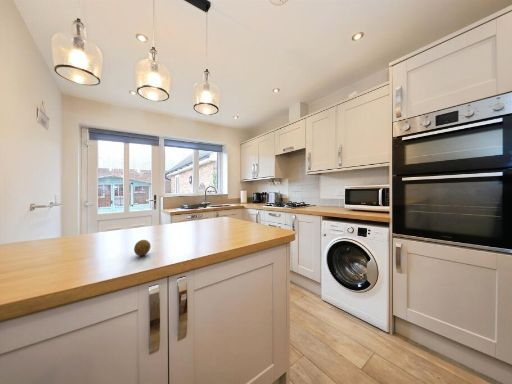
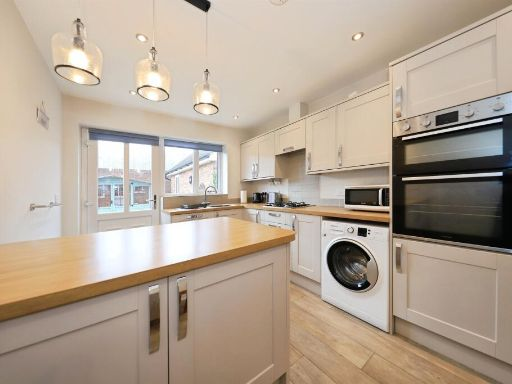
- fruit (142, 247)
